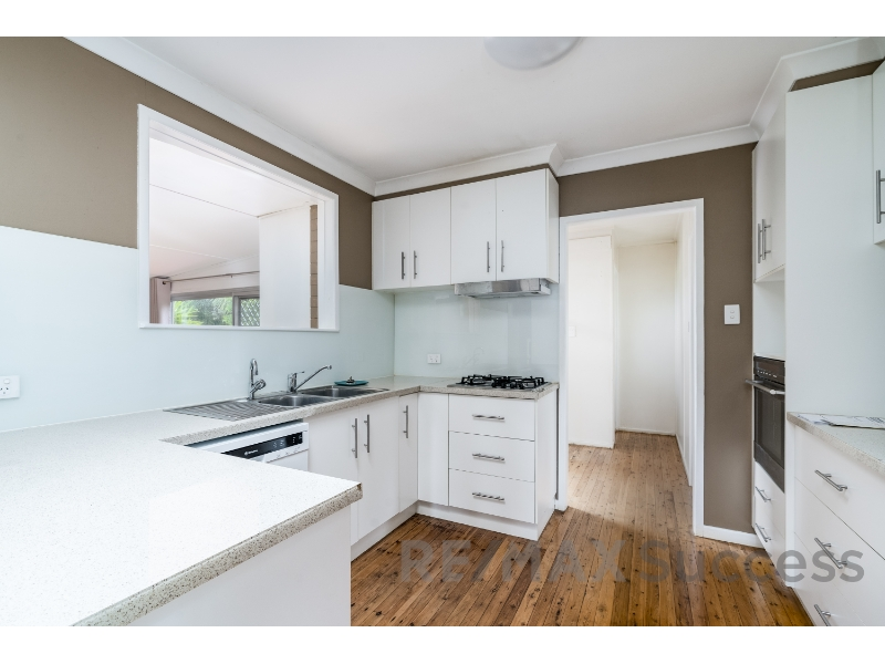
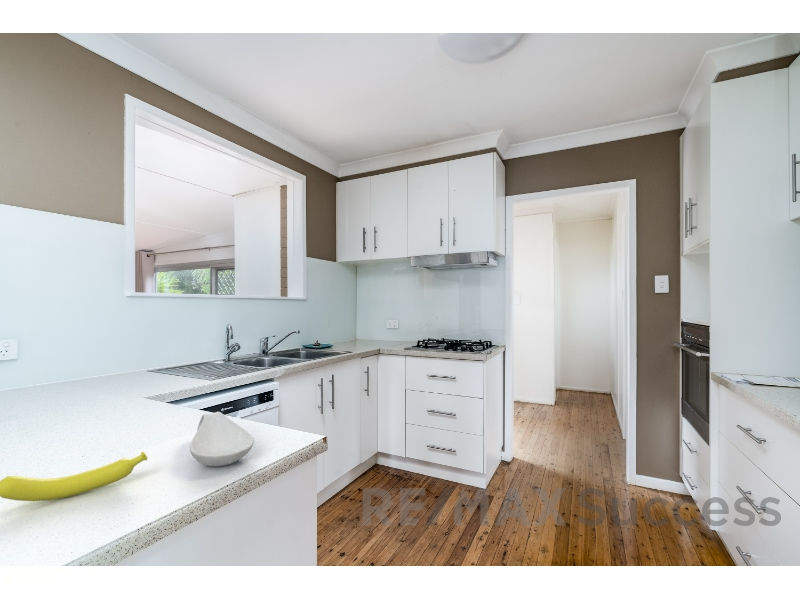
+ banana (78, 477)
+ spoon rest (216, 435)
